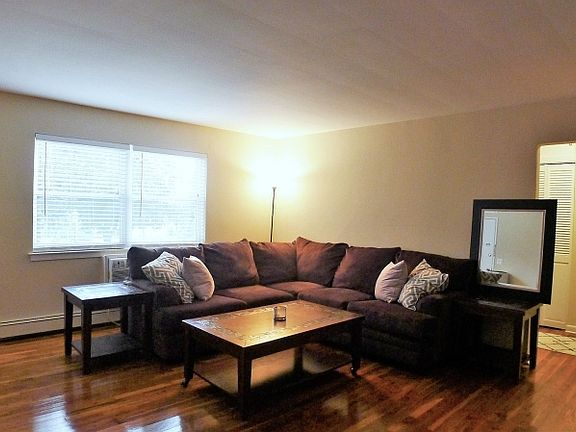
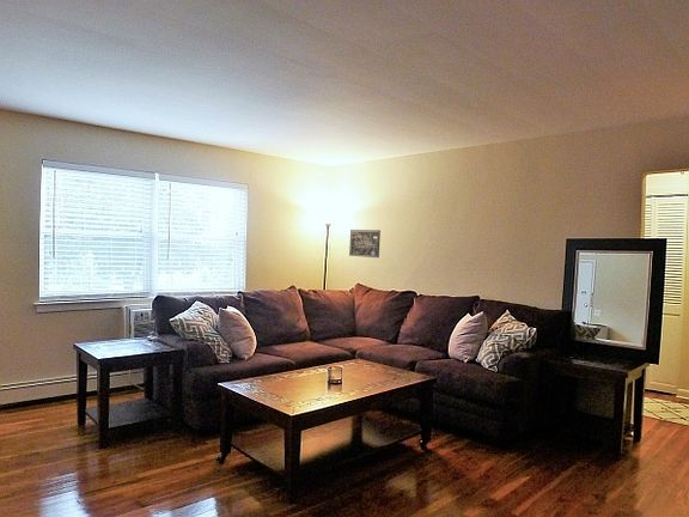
+ wall art (364, 243)
